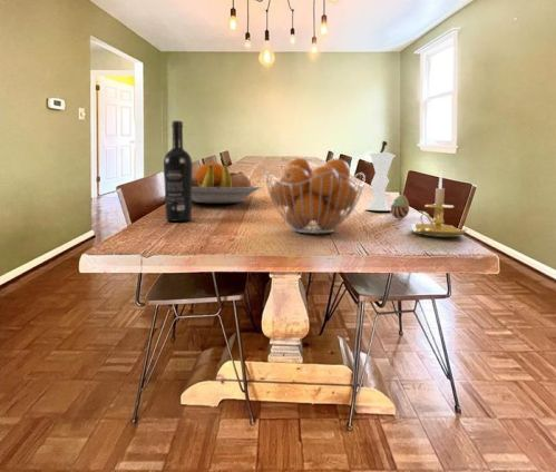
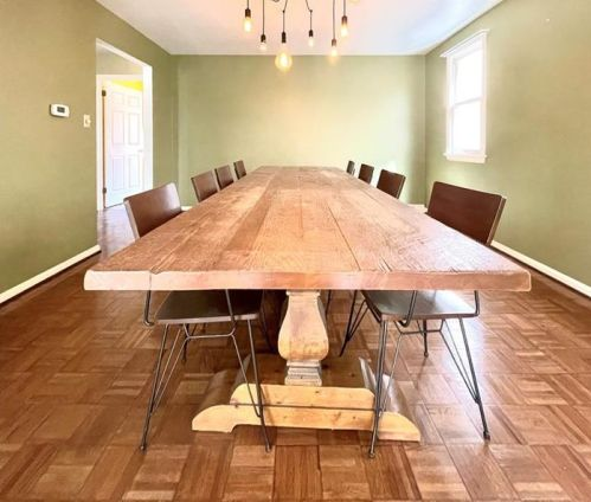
- candle holder (437, 203)
- fruit bowl (216, 181)
- decorative egg (400, 206)
- wine bottle (177, 170)
- fruit basket (314, 194)
- vase (380, 175)
